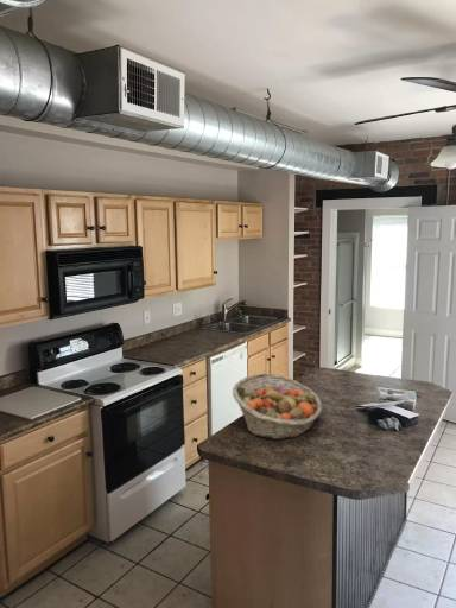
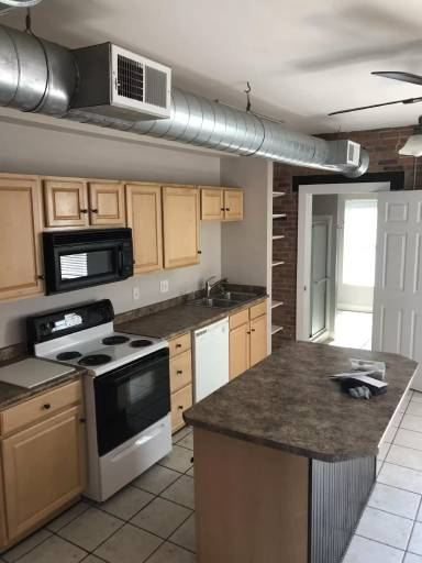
- fruit basket (277, 404)
